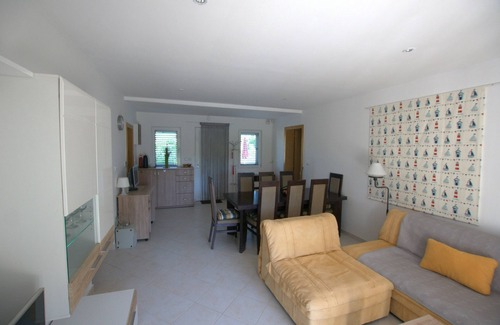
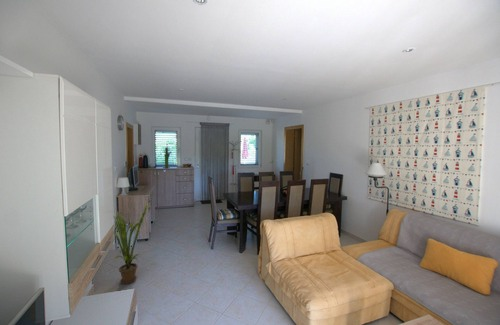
+ house plant (123, 243)
